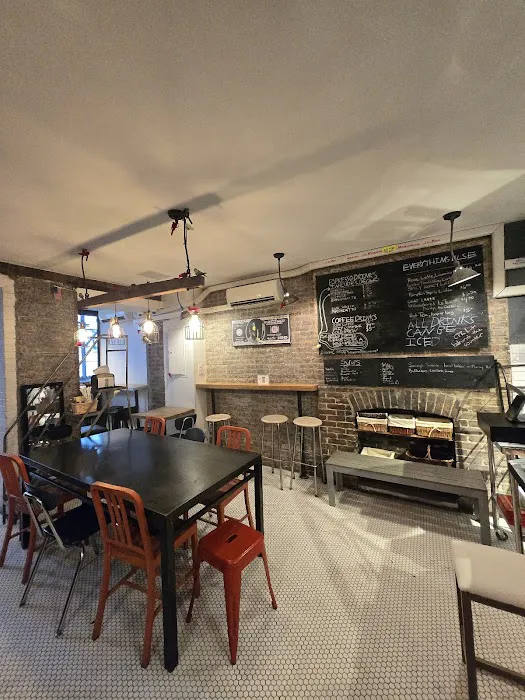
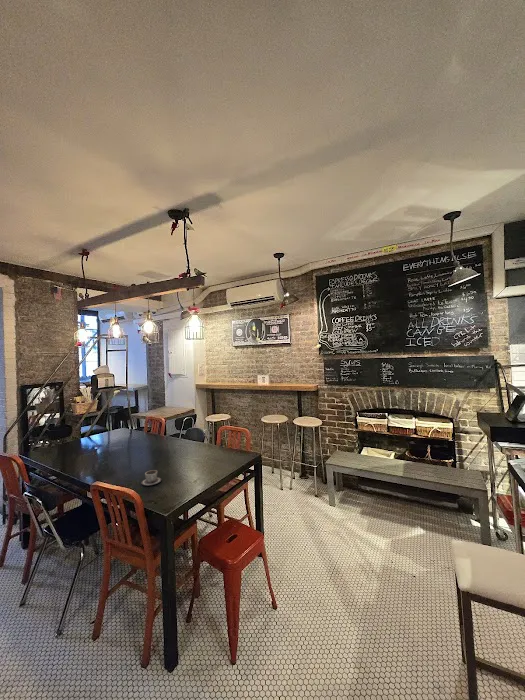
+ cup (151, 477)
